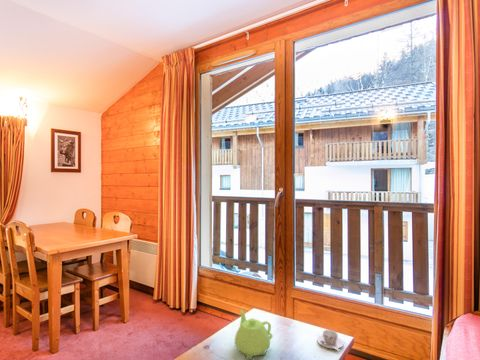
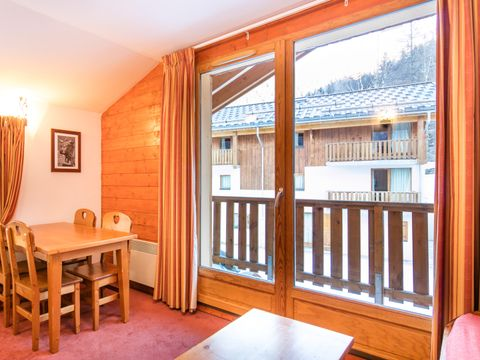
- teapot (252, 332)
- teacup (330, 338)
